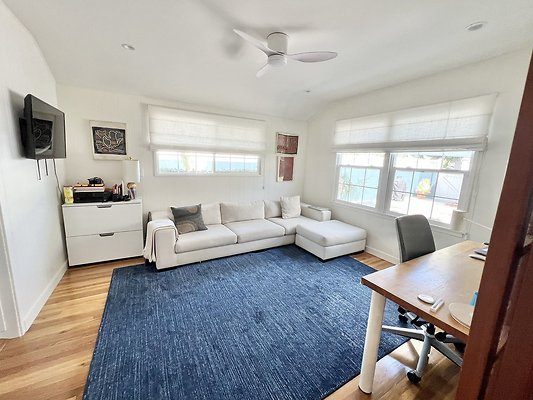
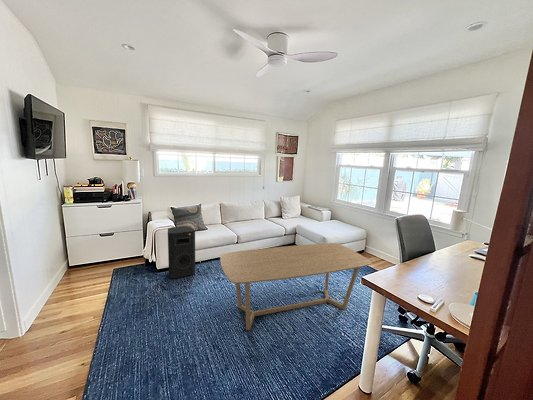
+ coffee table (294, 277)
+ speaker (180, 251)
